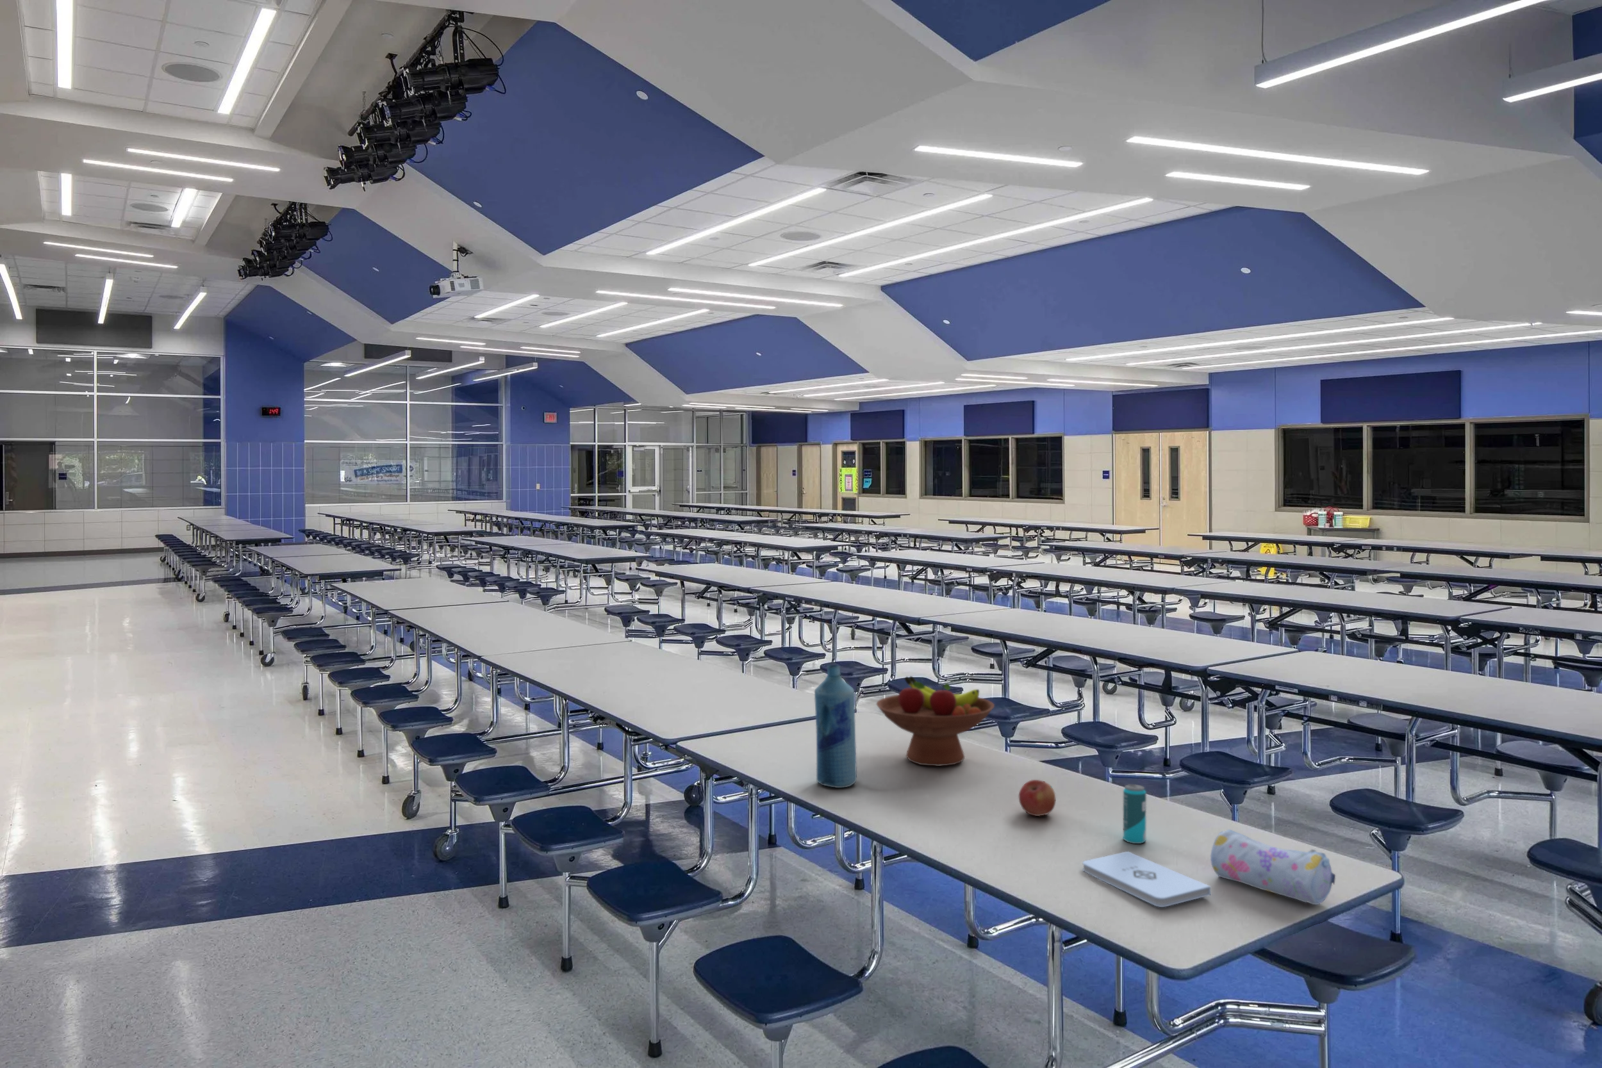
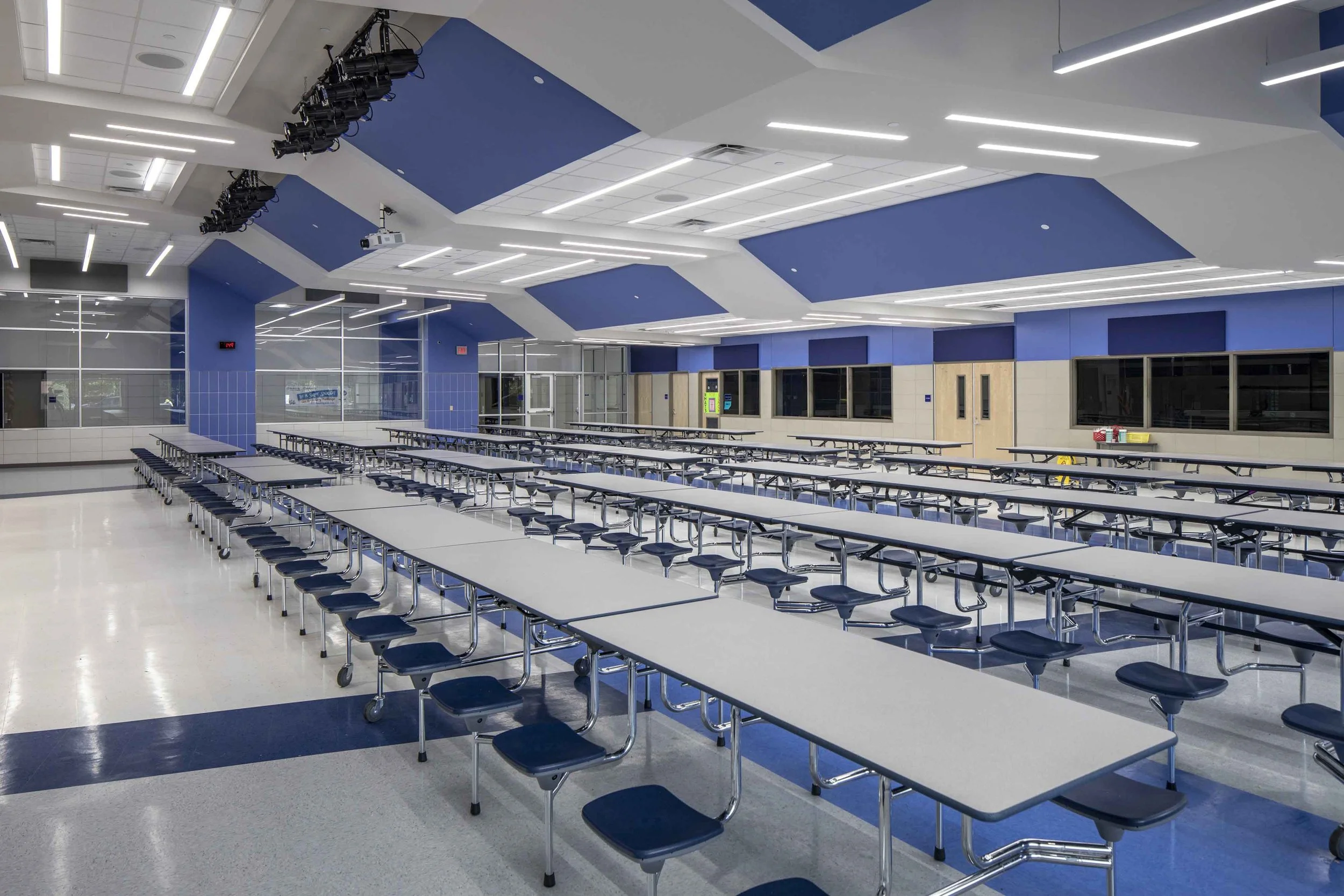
- fruit bowl (935, 721)
- beverage can (1135, 813)
- bottle (834, 725)
- notepad (1143, 877)
- pencil case (1269, 865)
- apple (1037, 797)
